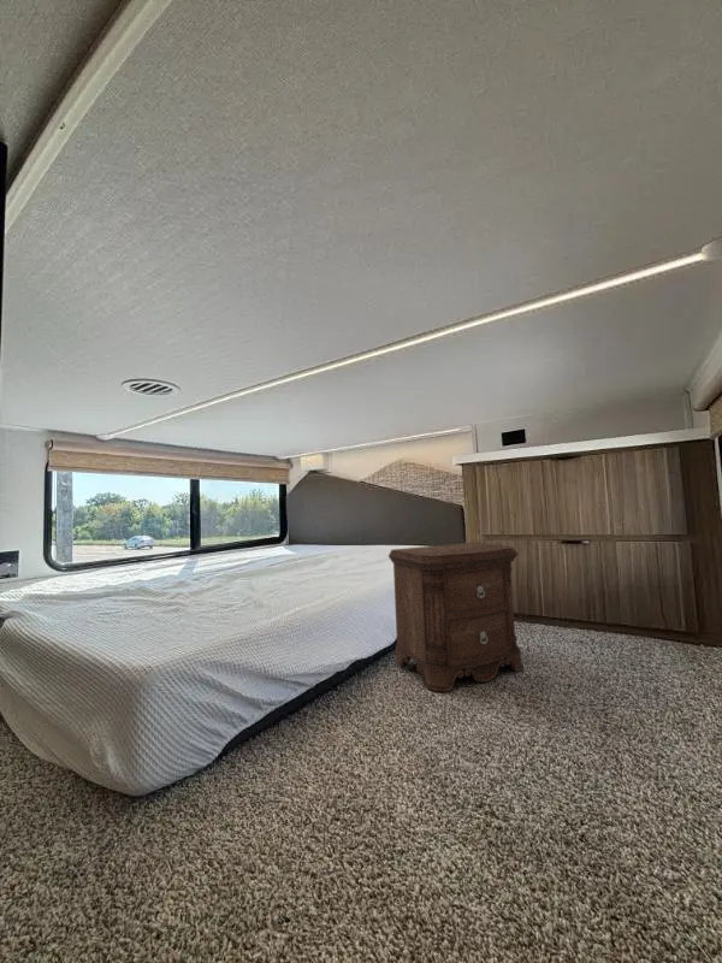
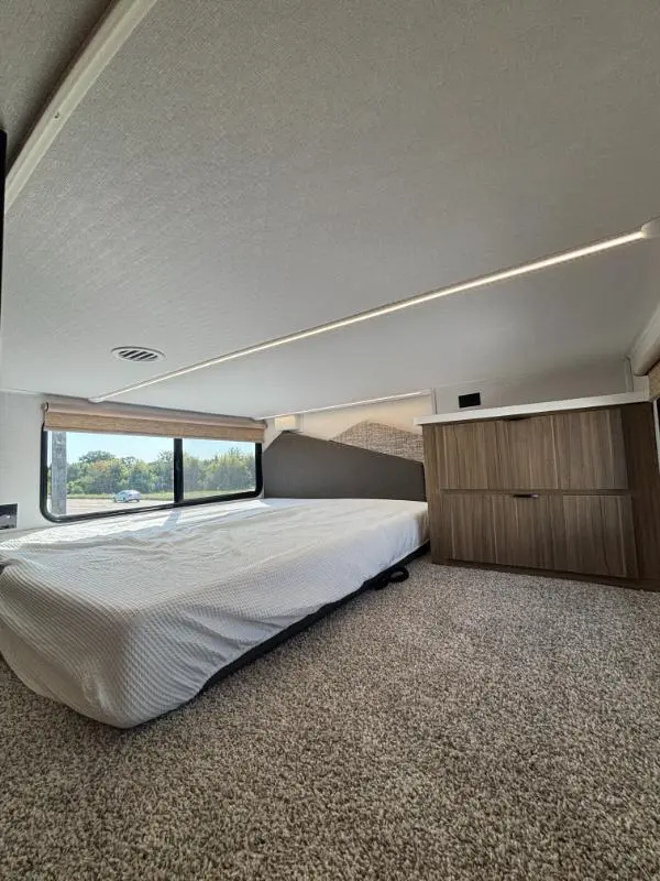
- nightstand (458, 607)
